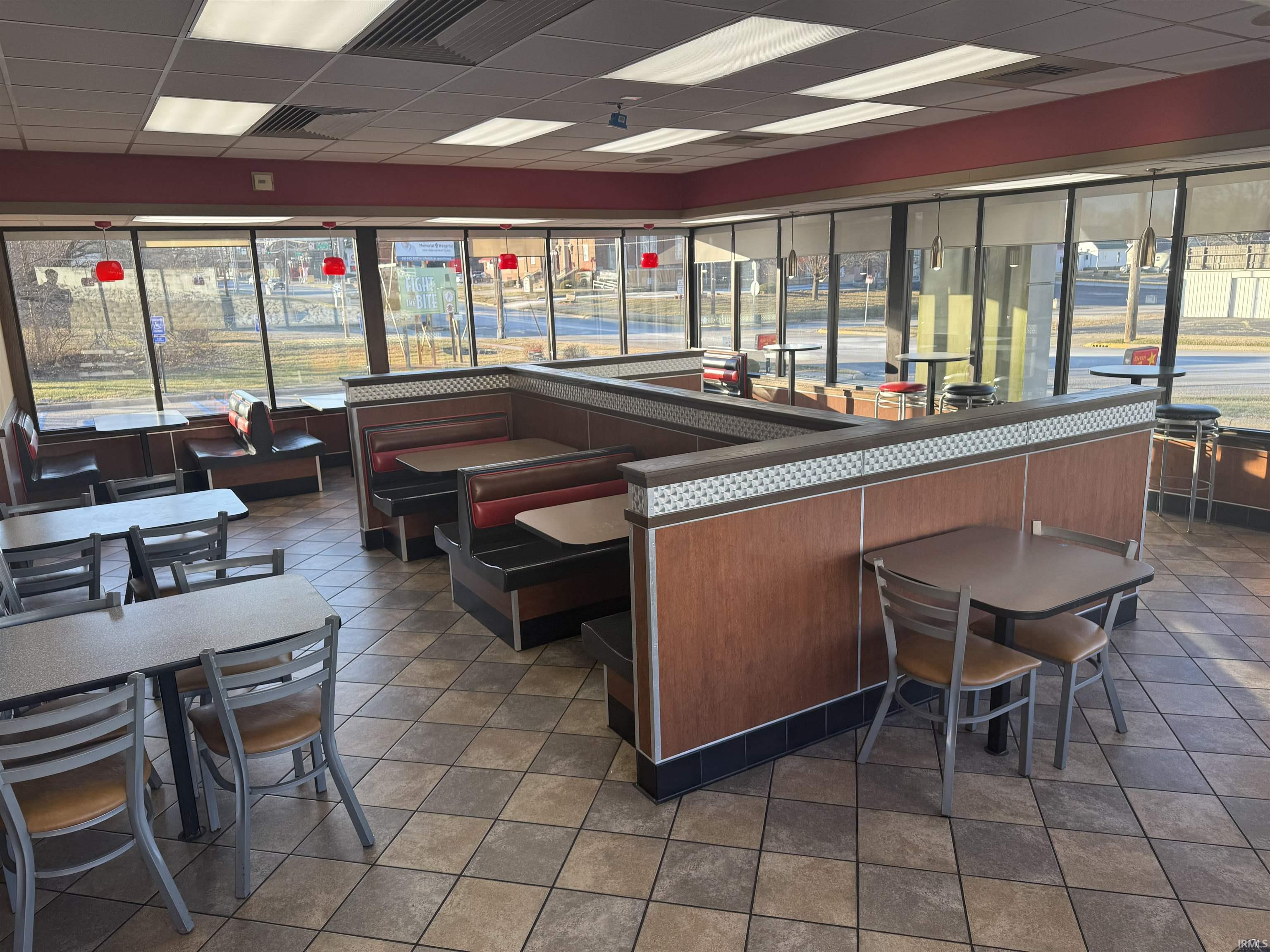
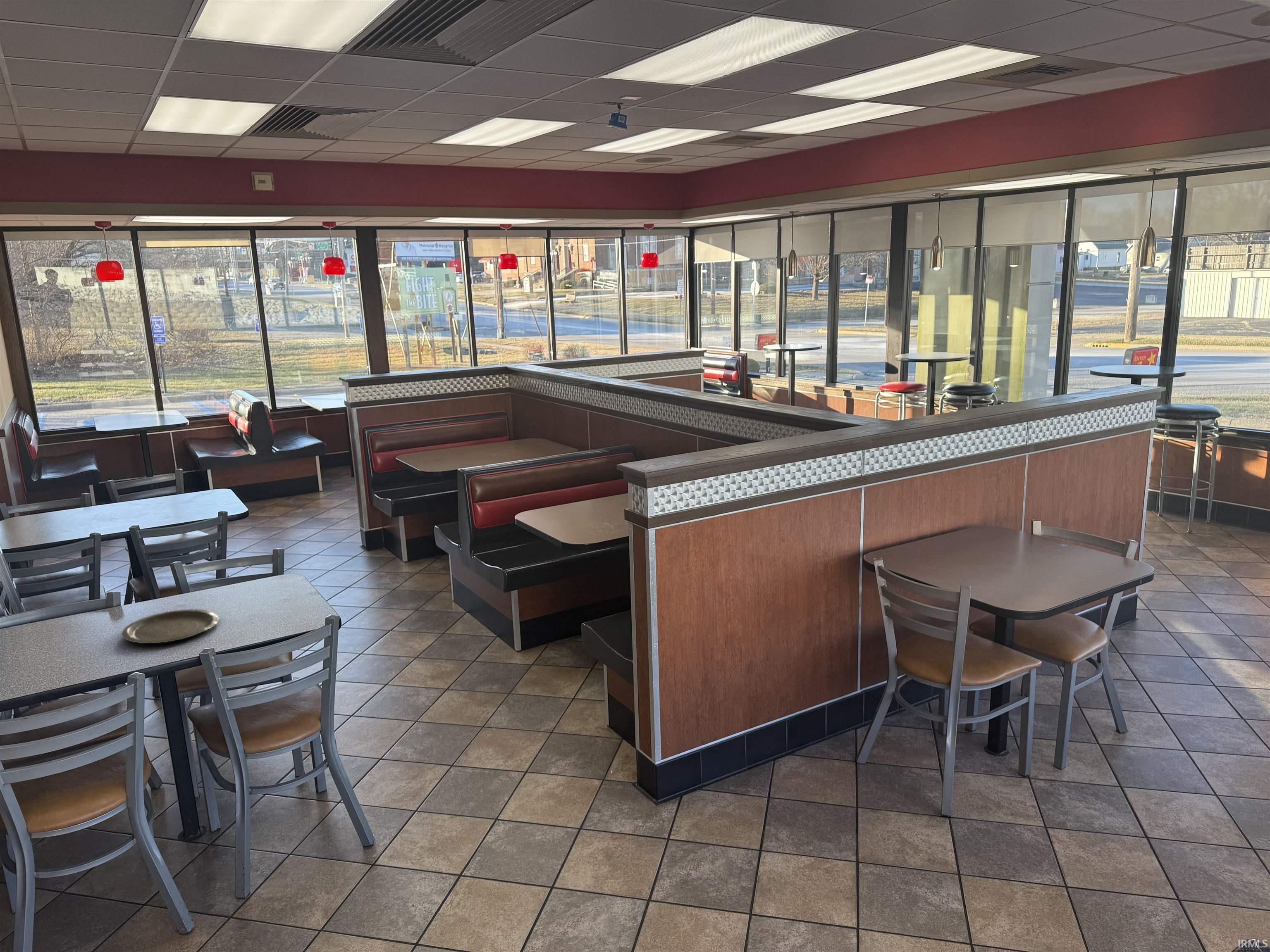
+ plate (172, 627)
